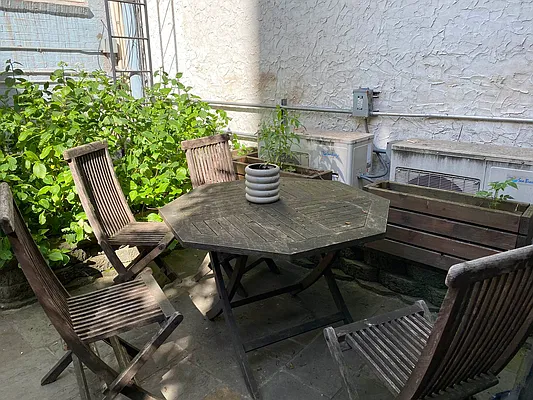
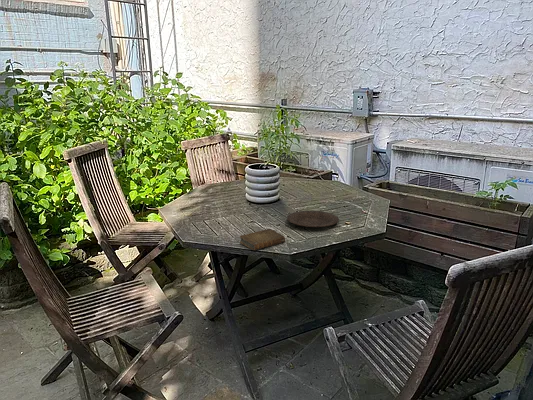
+ book (262, 239)
+ plate (312, 220)
